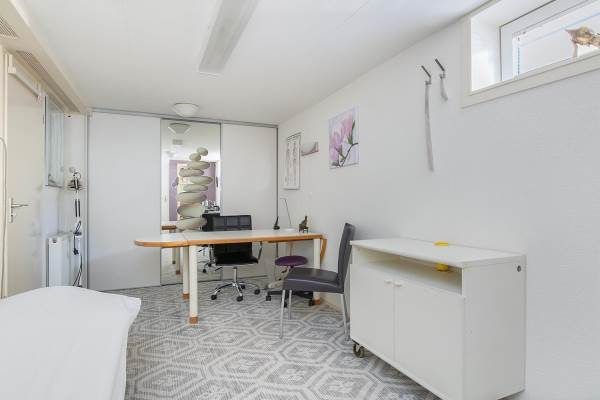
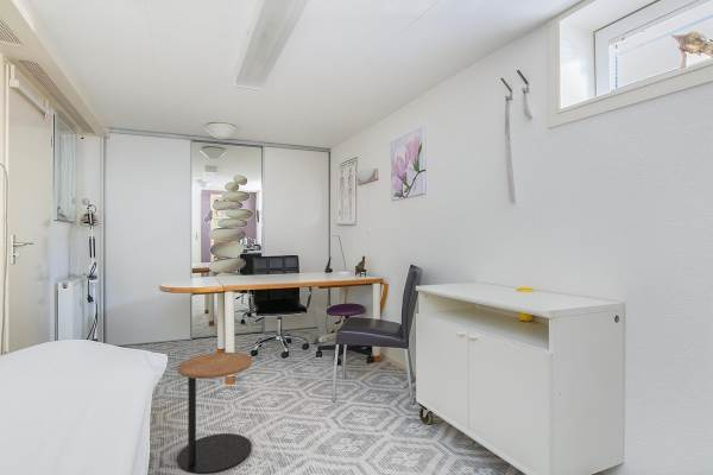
+ side table (195, 407)
